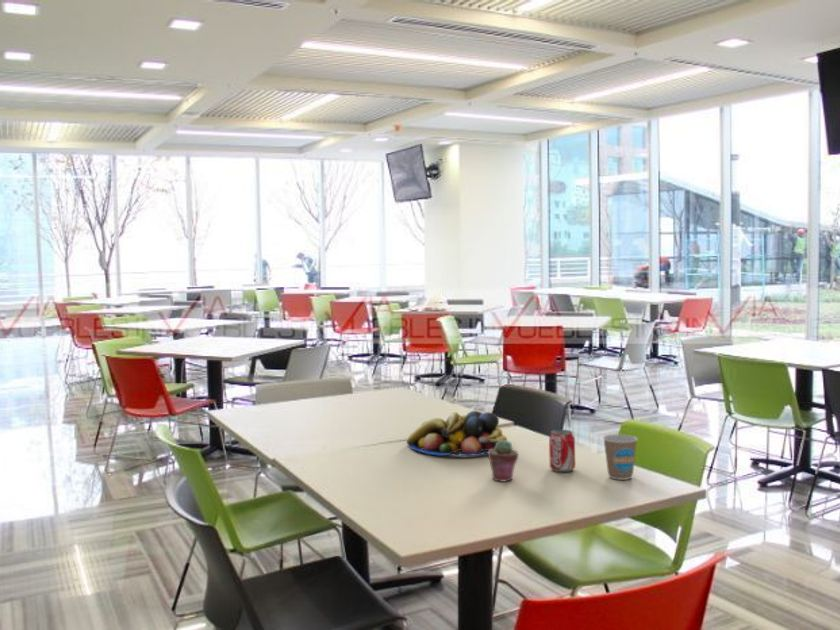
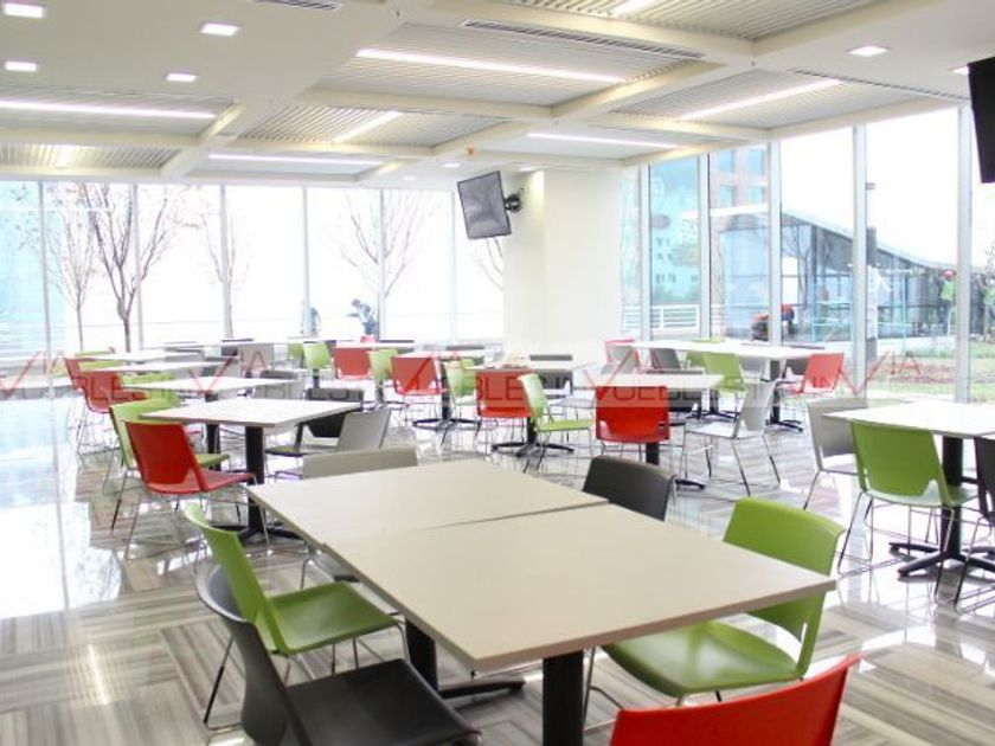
- fruit bowl (458, 428)
- potted succulent (503, 459)
- beverage can (562, 450)
- coffee cup (620, 457)
